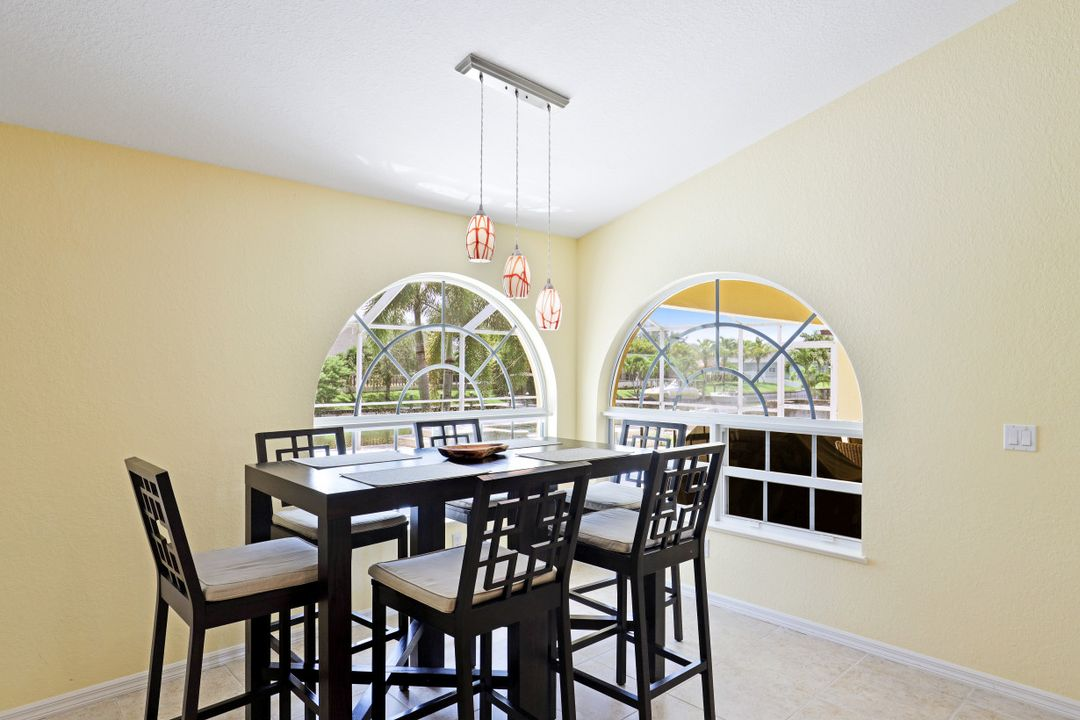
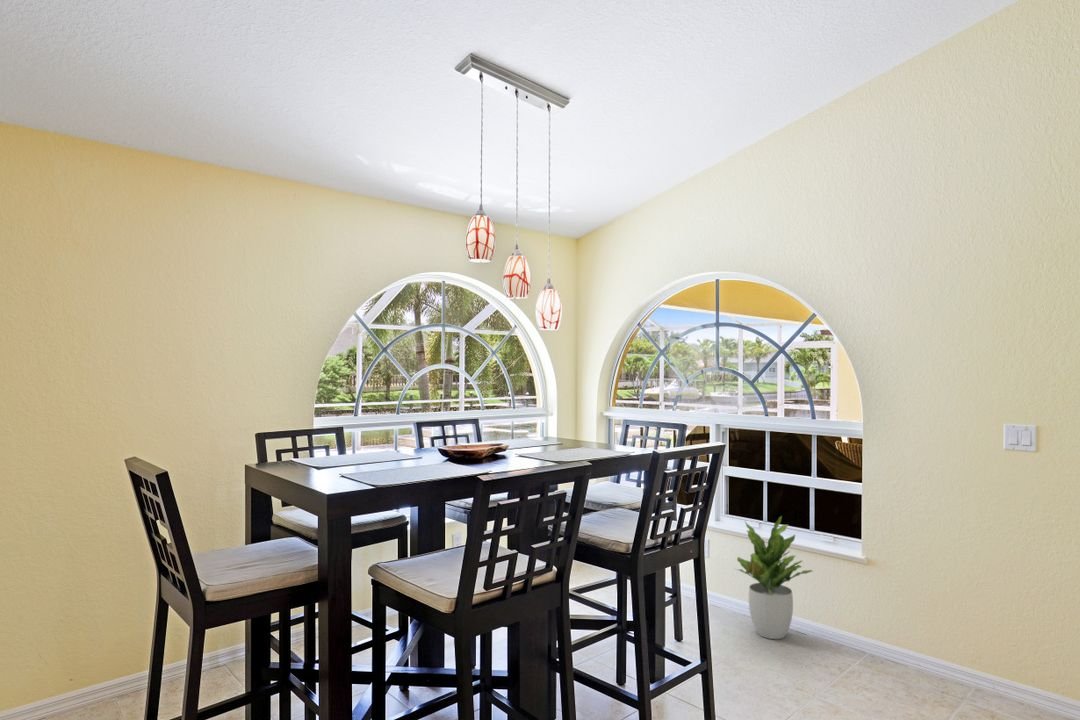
+ potted plant (767, 574)
